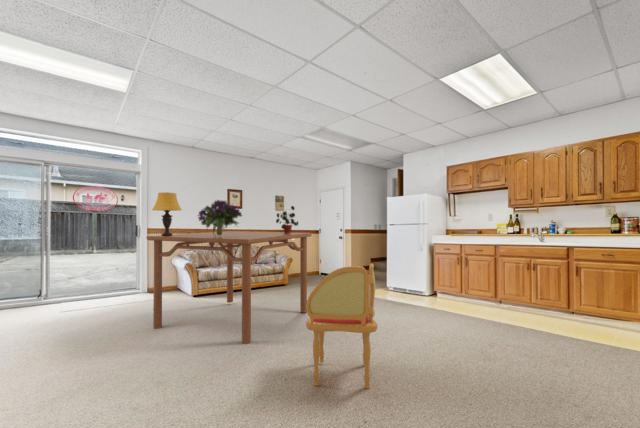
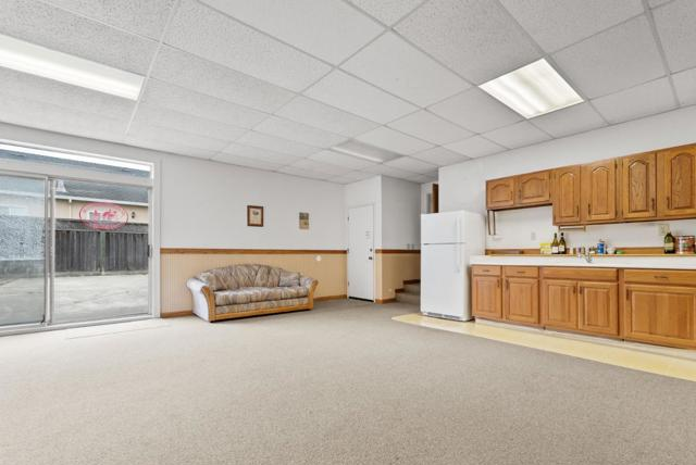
- potted plant (288, 220)
- dining chair (342, 318)
- dining table (232, 276)
- table lamp (167, 213)
- bouquet (219, 218)
